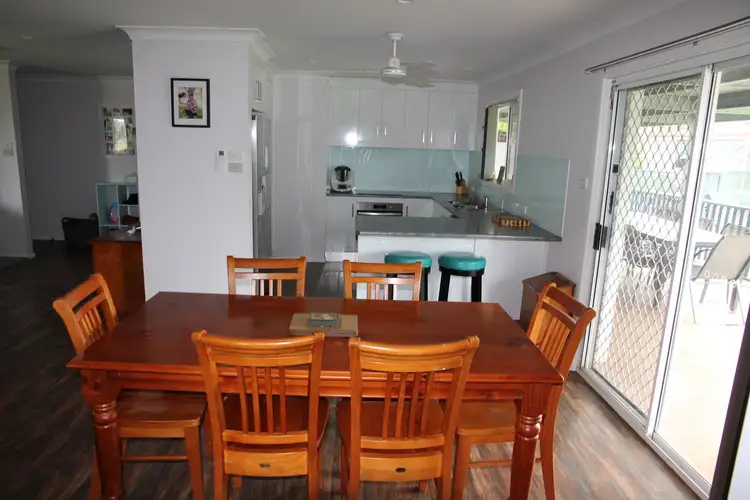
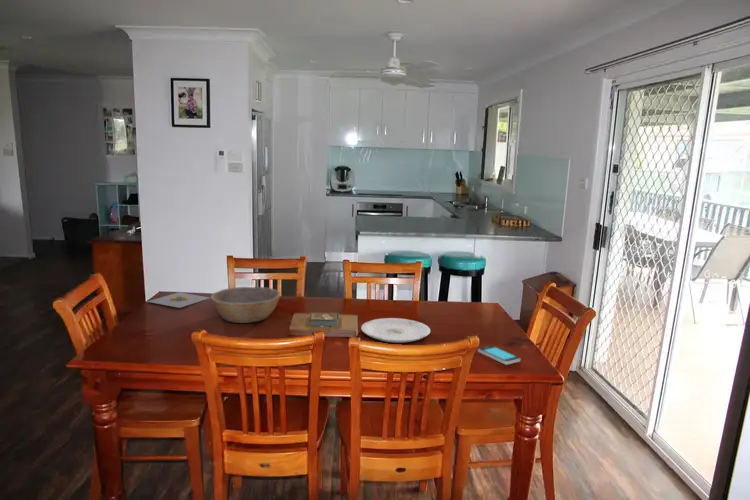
+ plate (395, 331)
+ banana (179, 298)
+ bowl (246, 305)
+ smartphone (498, 354)
